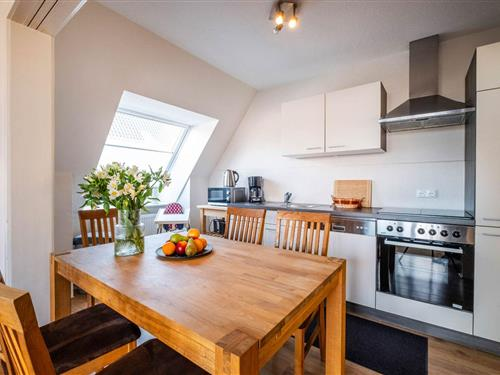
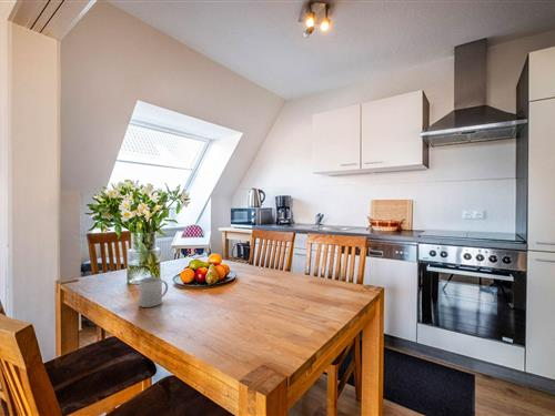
+ mug (154, 290)
